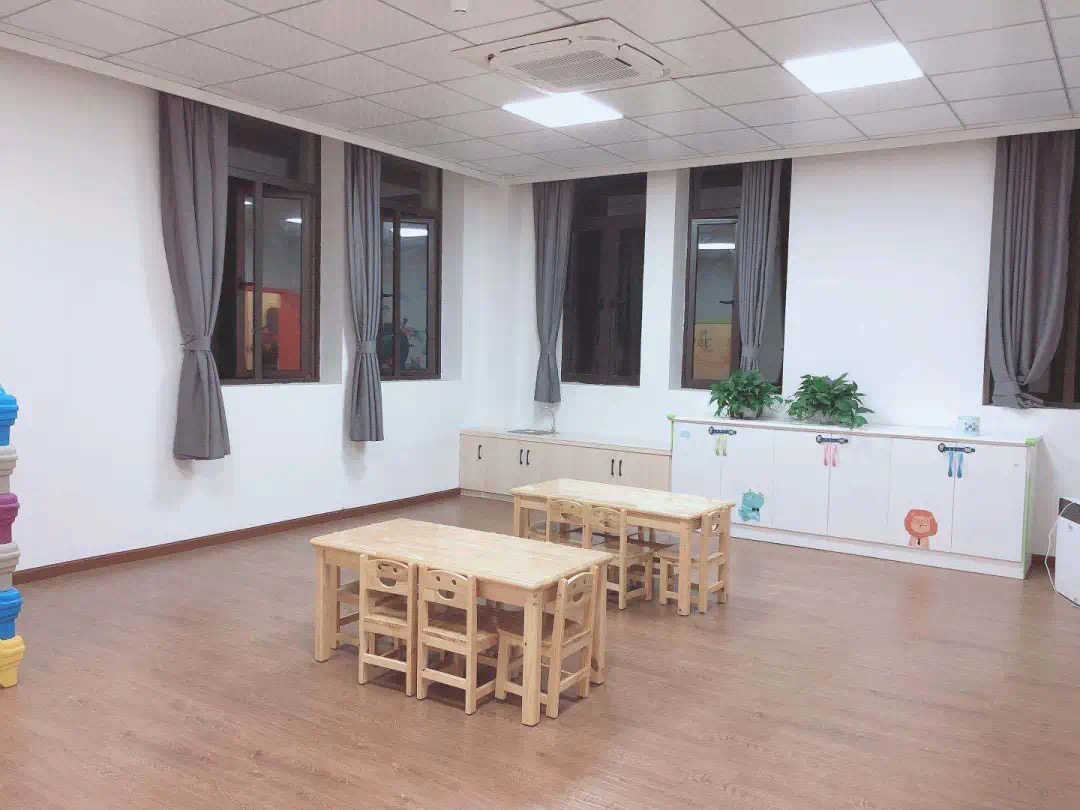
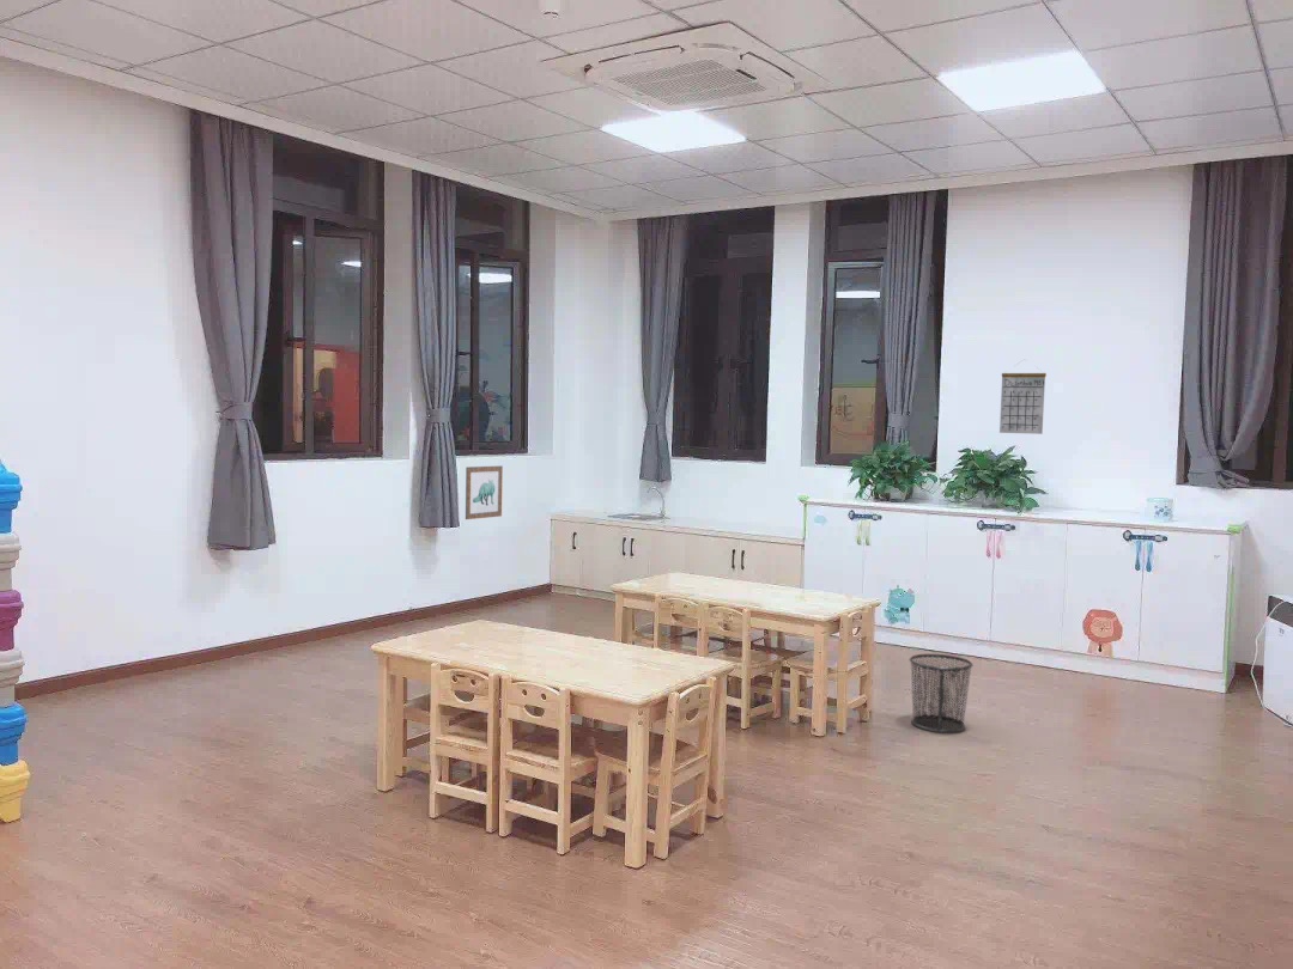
+ calendar (1022, 396)
+ wall art (484, 492)
+ waste bin (939, 693)
